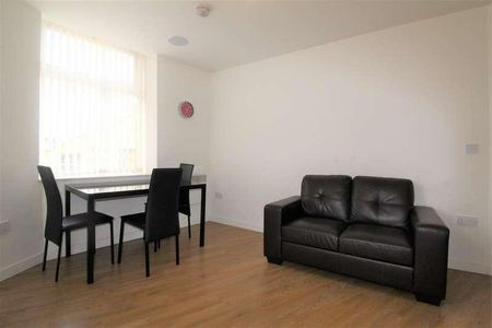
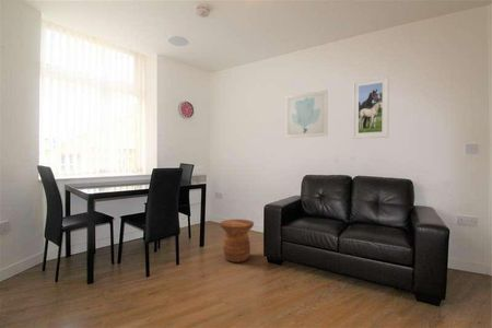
+ side table (236, 239)
+ wall art (305, 115)
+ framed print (370, 108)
